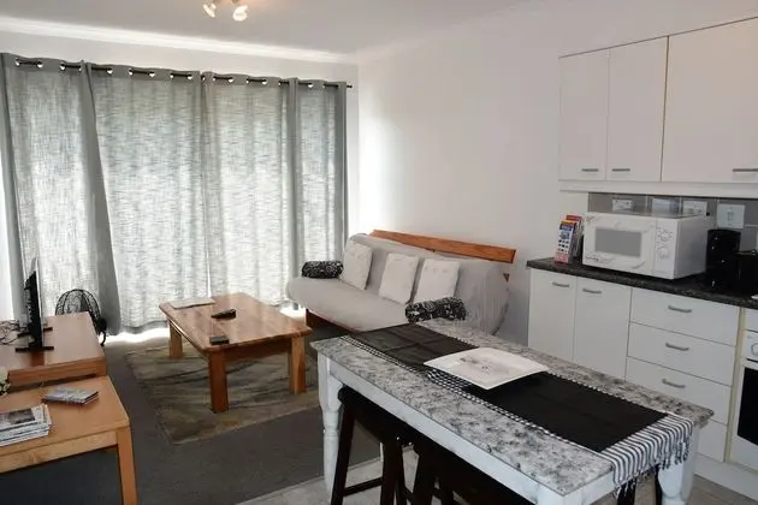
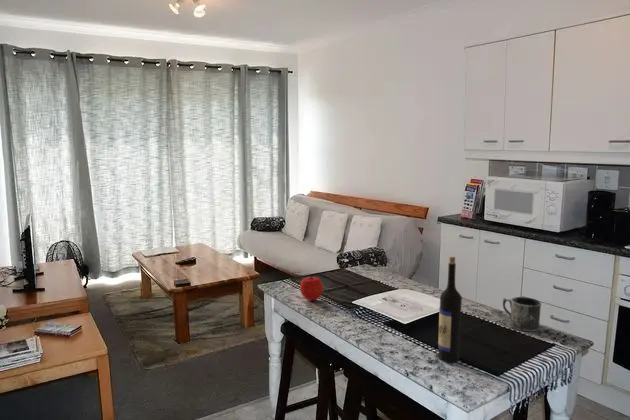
+ mug (521, 313)
+ wine bottle (450, 308)
+ fruit (311, 287)
